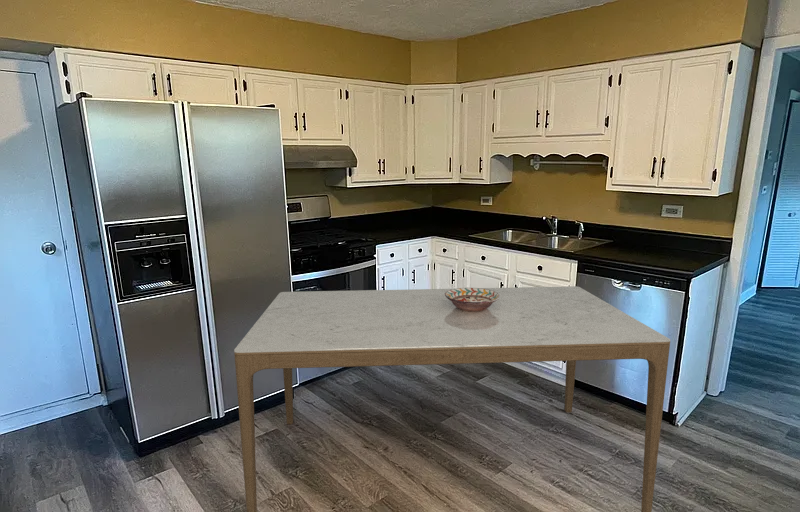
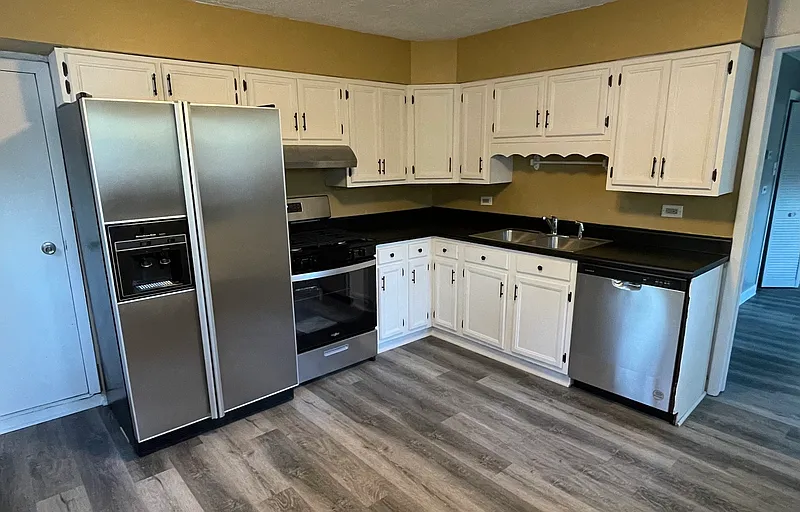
- dining table (441, 363)
- decorative bowl (471, 300)
